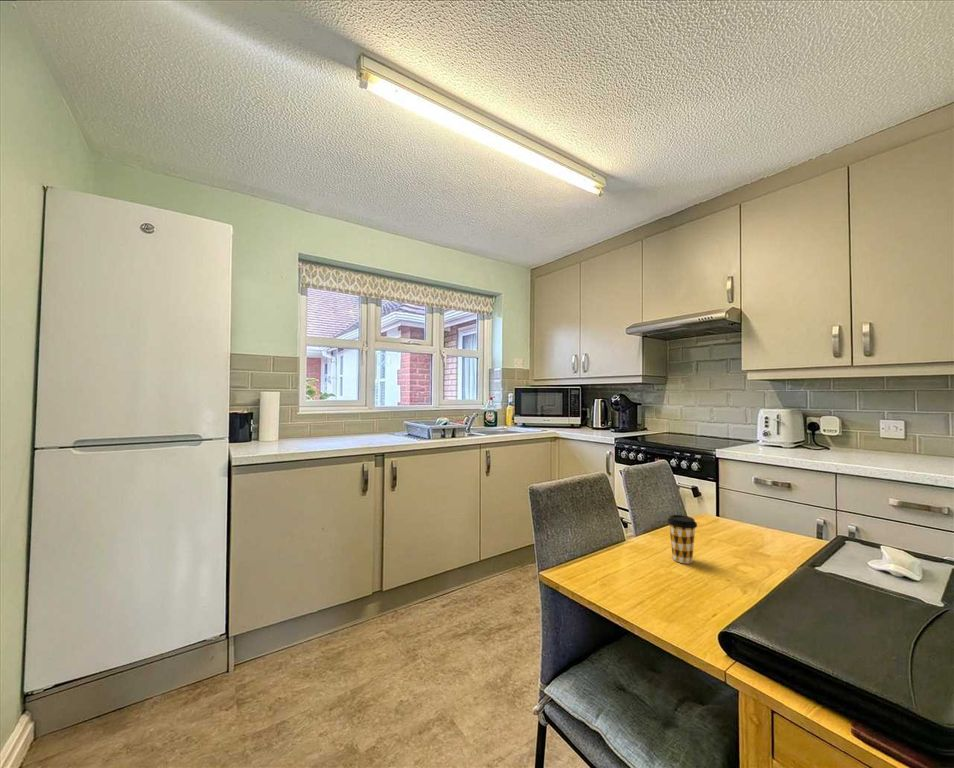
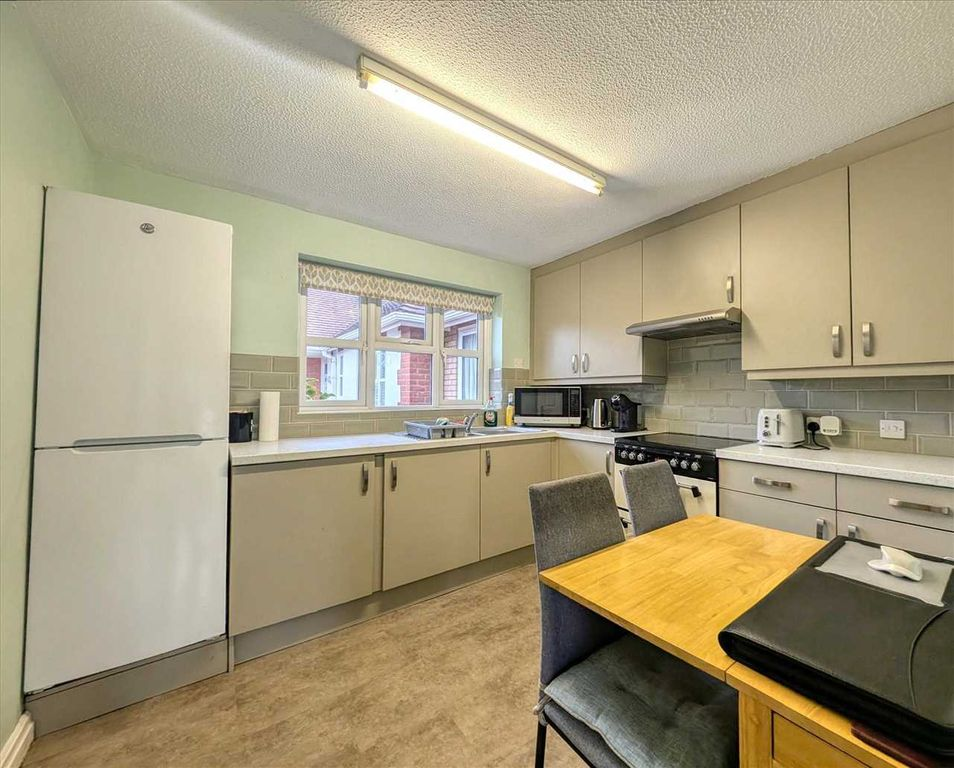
- coffee cup (682, 538)
